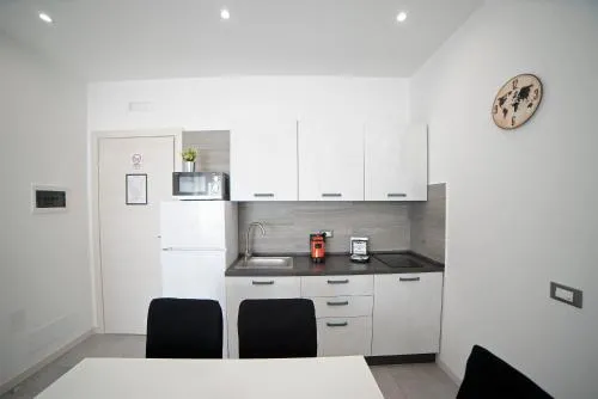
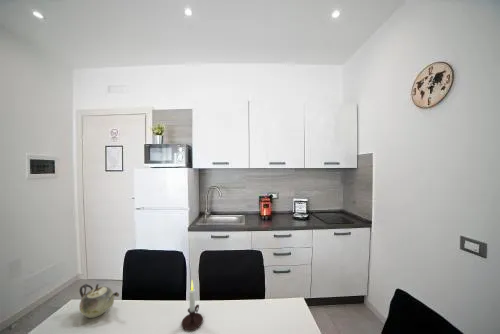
+ teapot (99, 298)
+ candle (193, 299)
